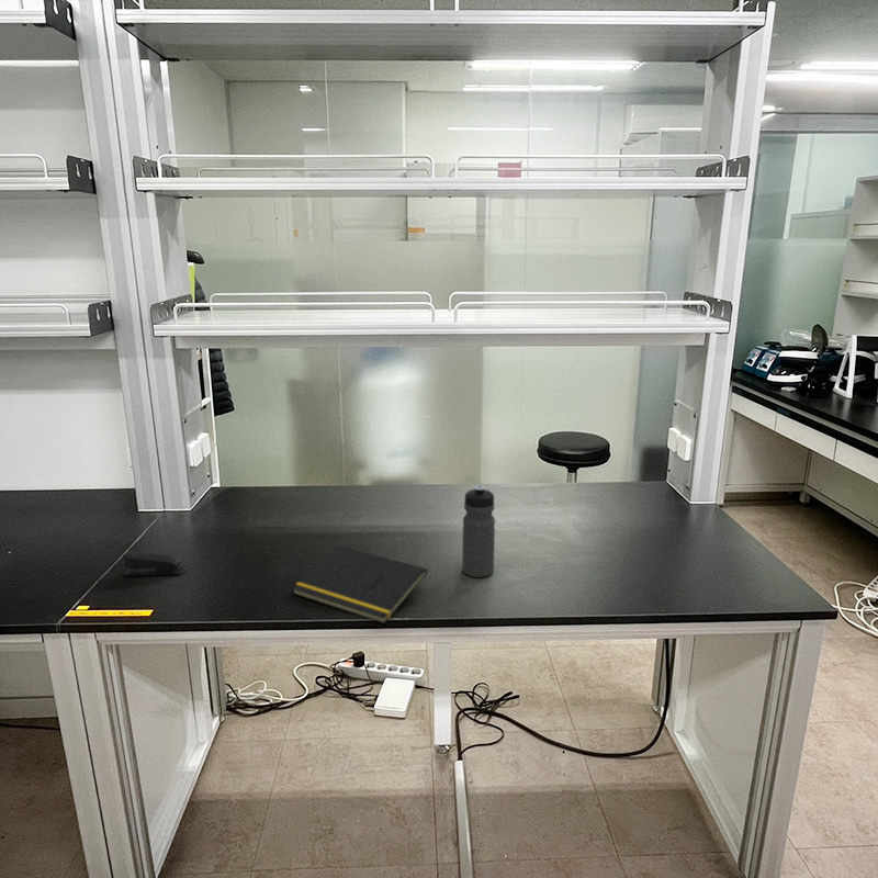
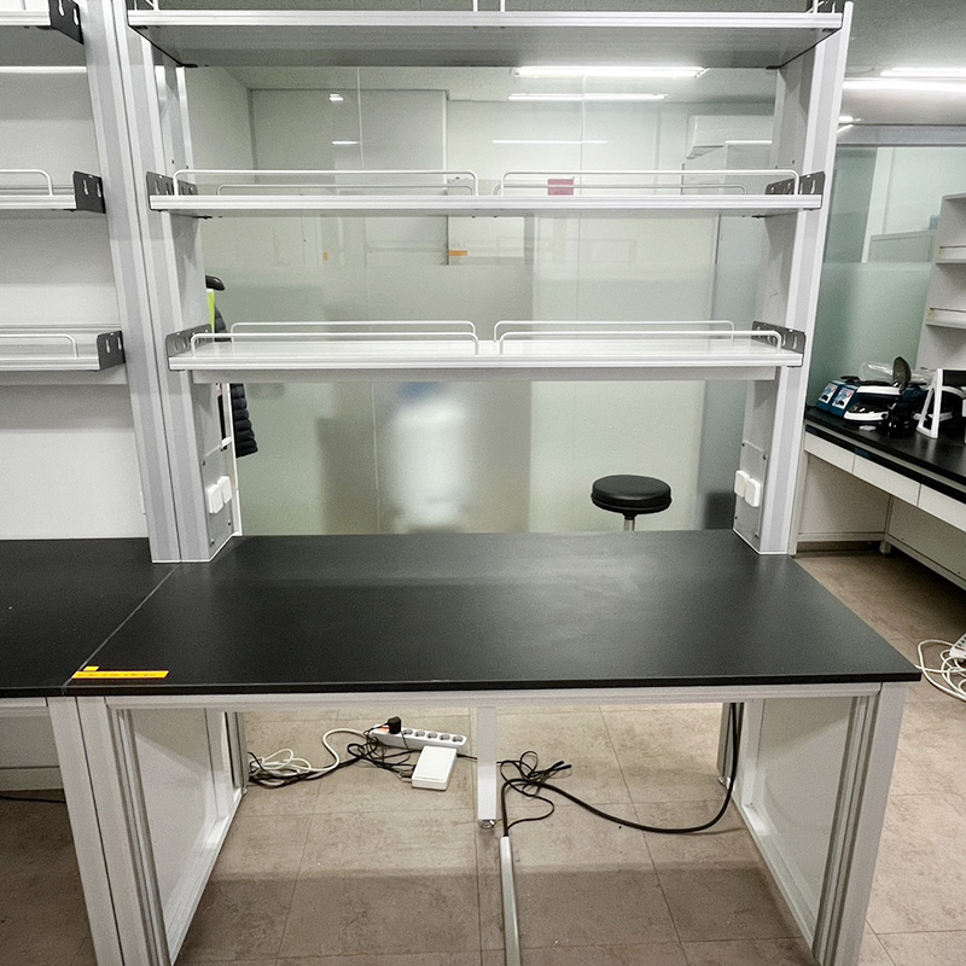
- stapler (154, 562)
- notepad (360, 581)
- water bottle (479, 529)
